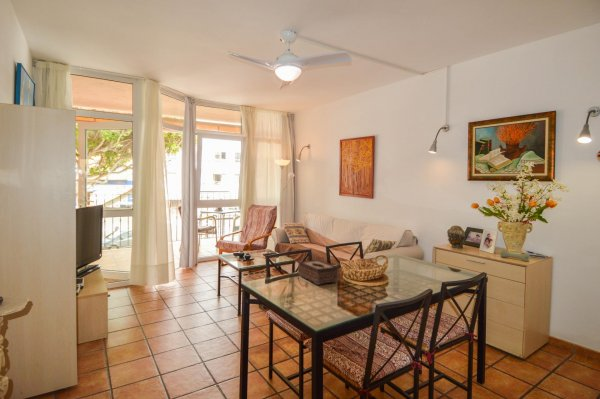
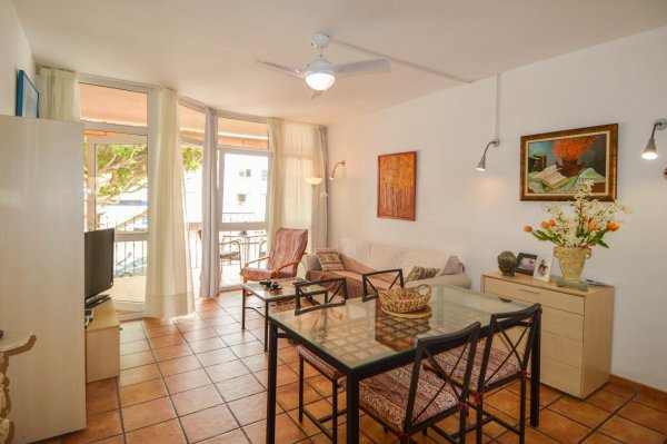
- tissue box (317, 271)
